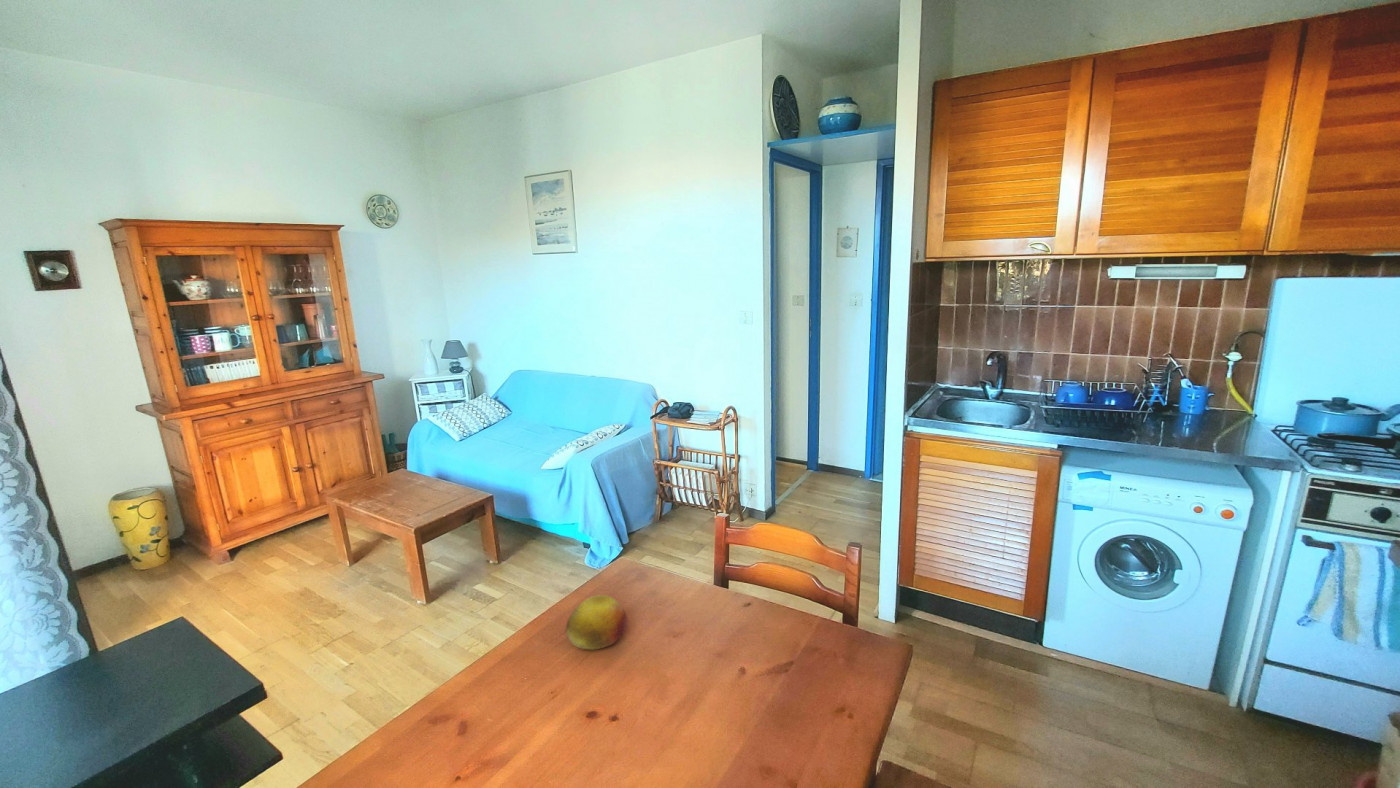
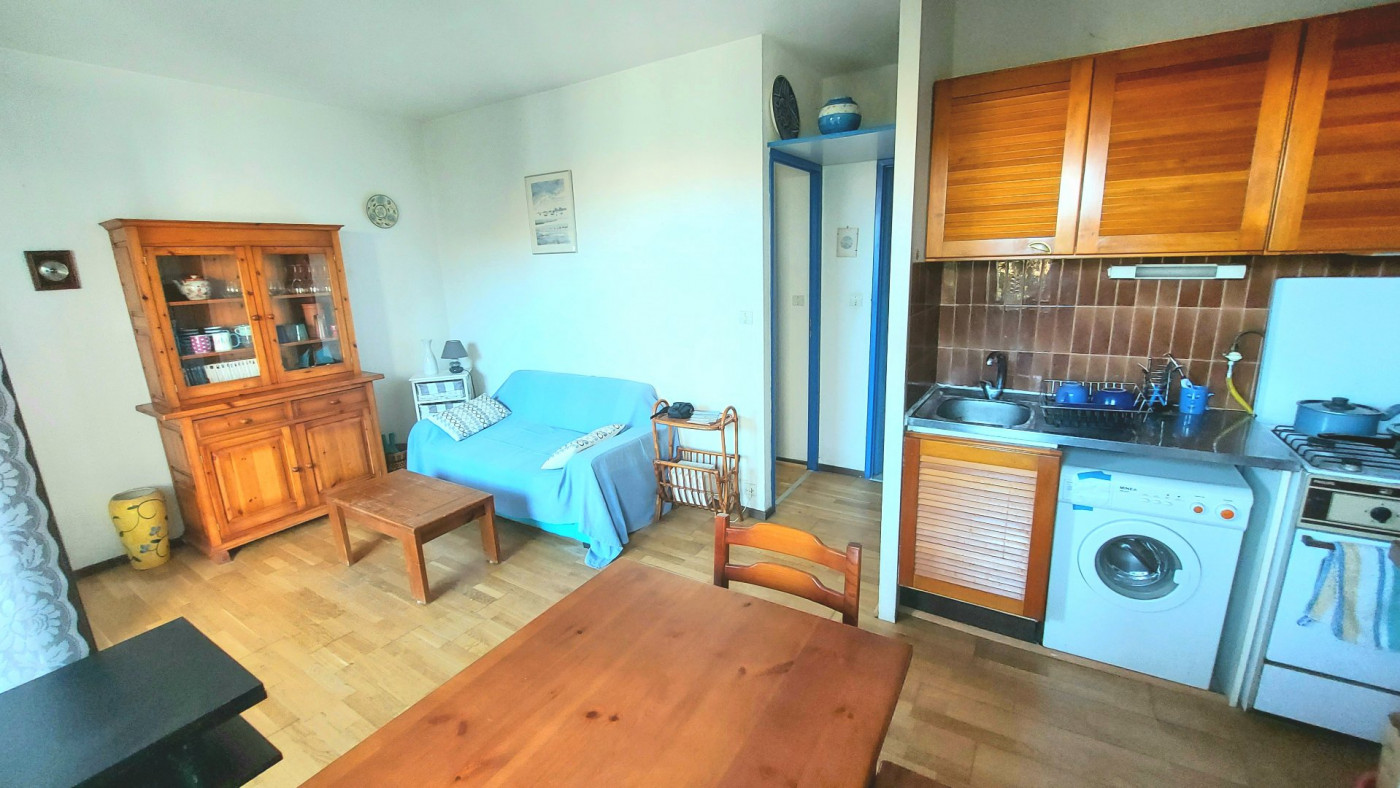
- fruit (596, 620)
